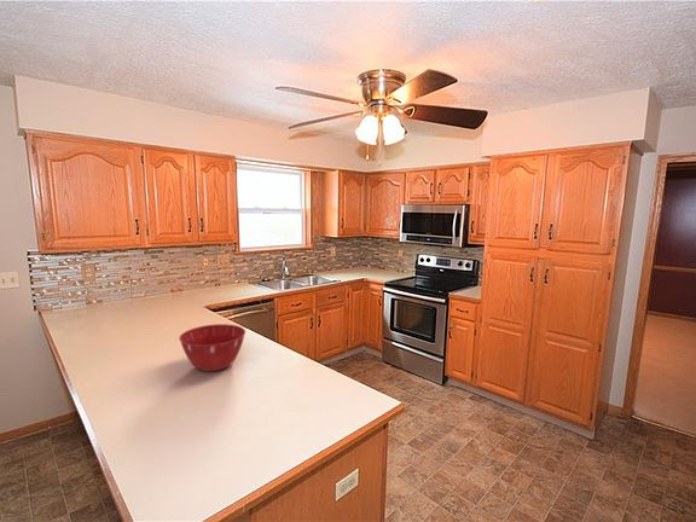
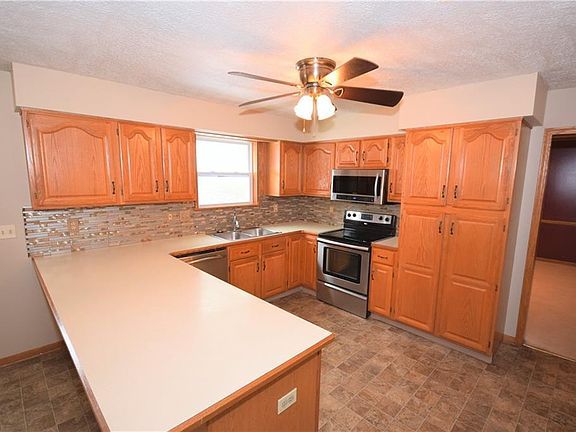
- mixing bowl (214, 349)
